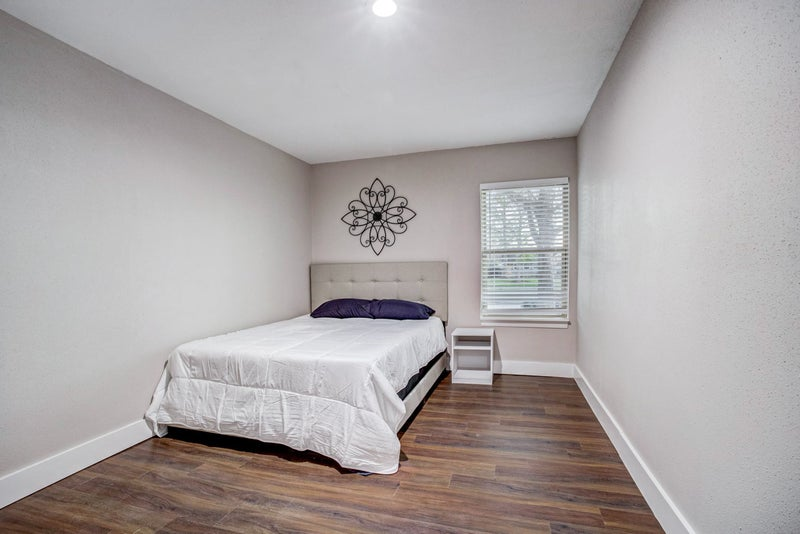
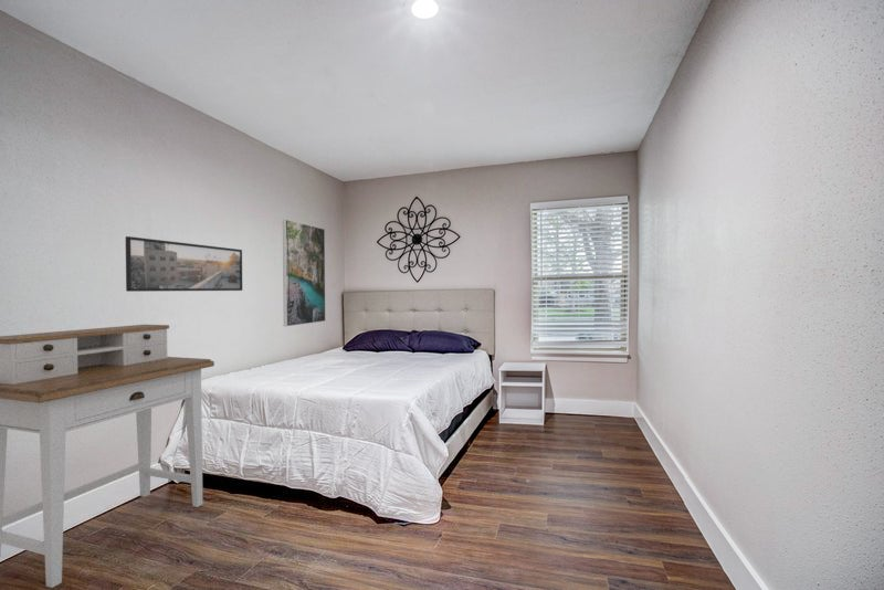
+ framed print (305, 274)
+ desk (106, 420)
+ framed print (192, 267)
